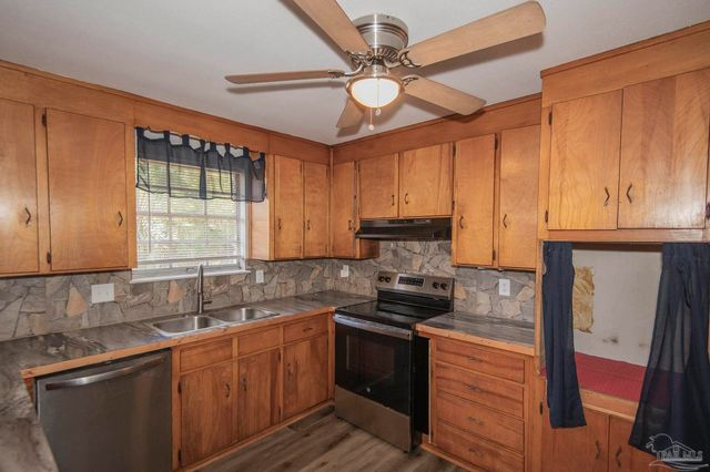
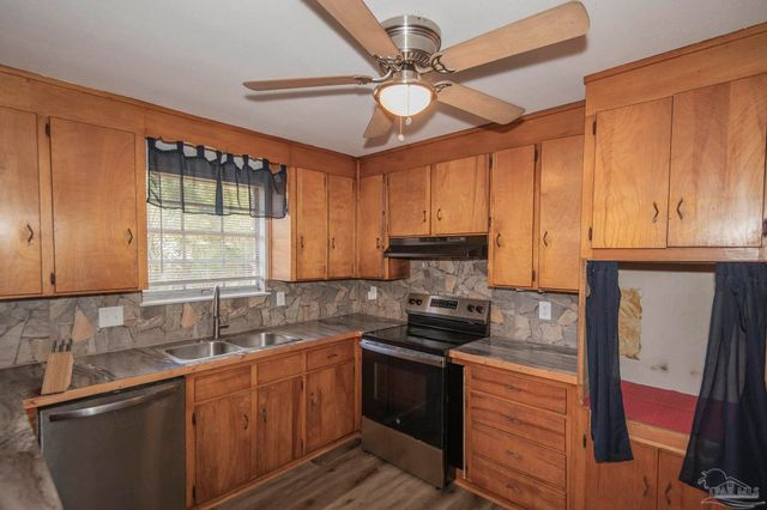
+ knife block (59, 364)
